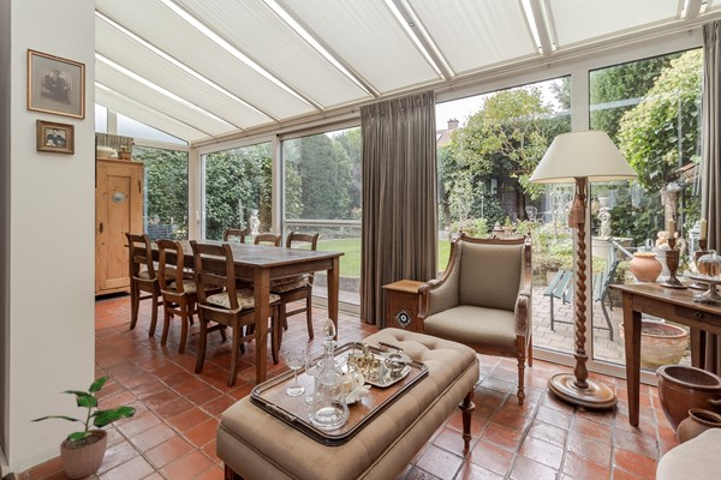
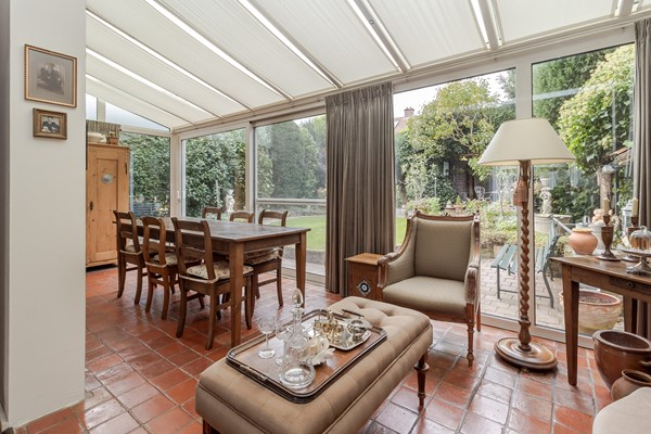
- potted plant (85, 424)
